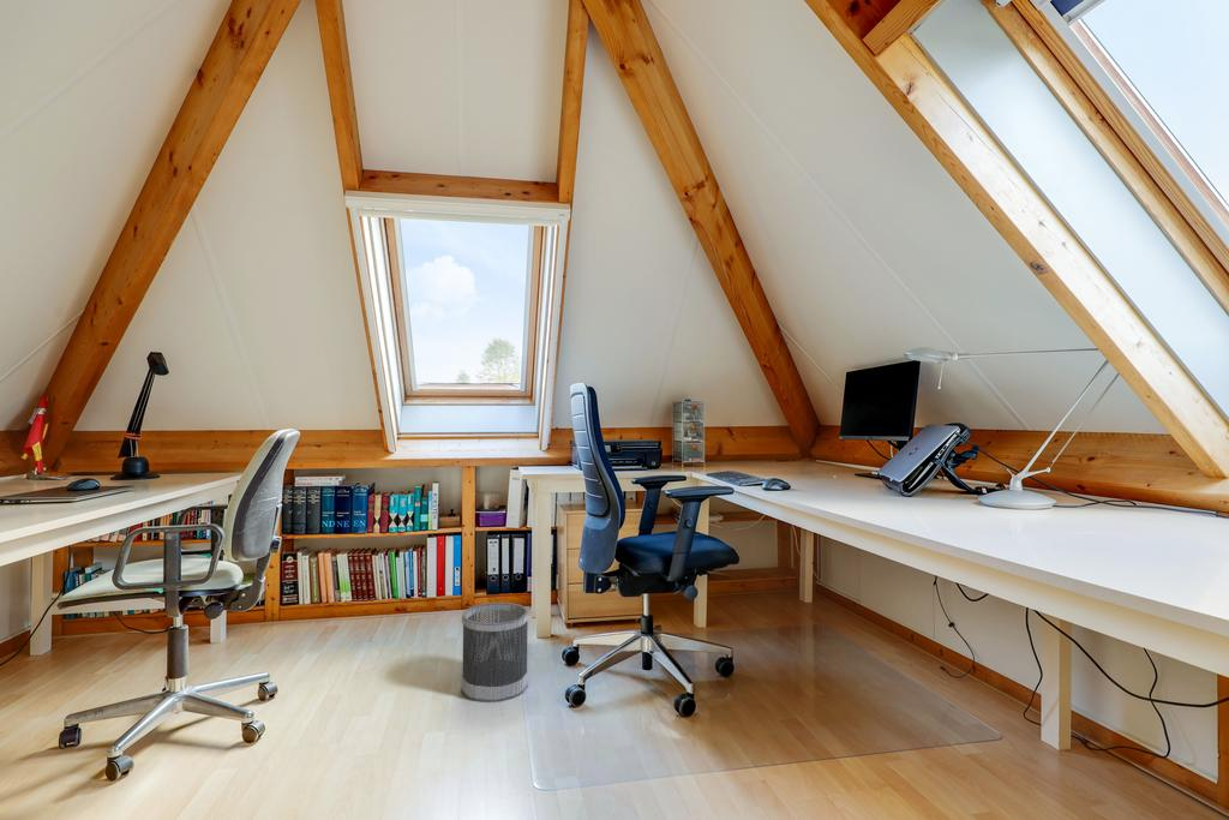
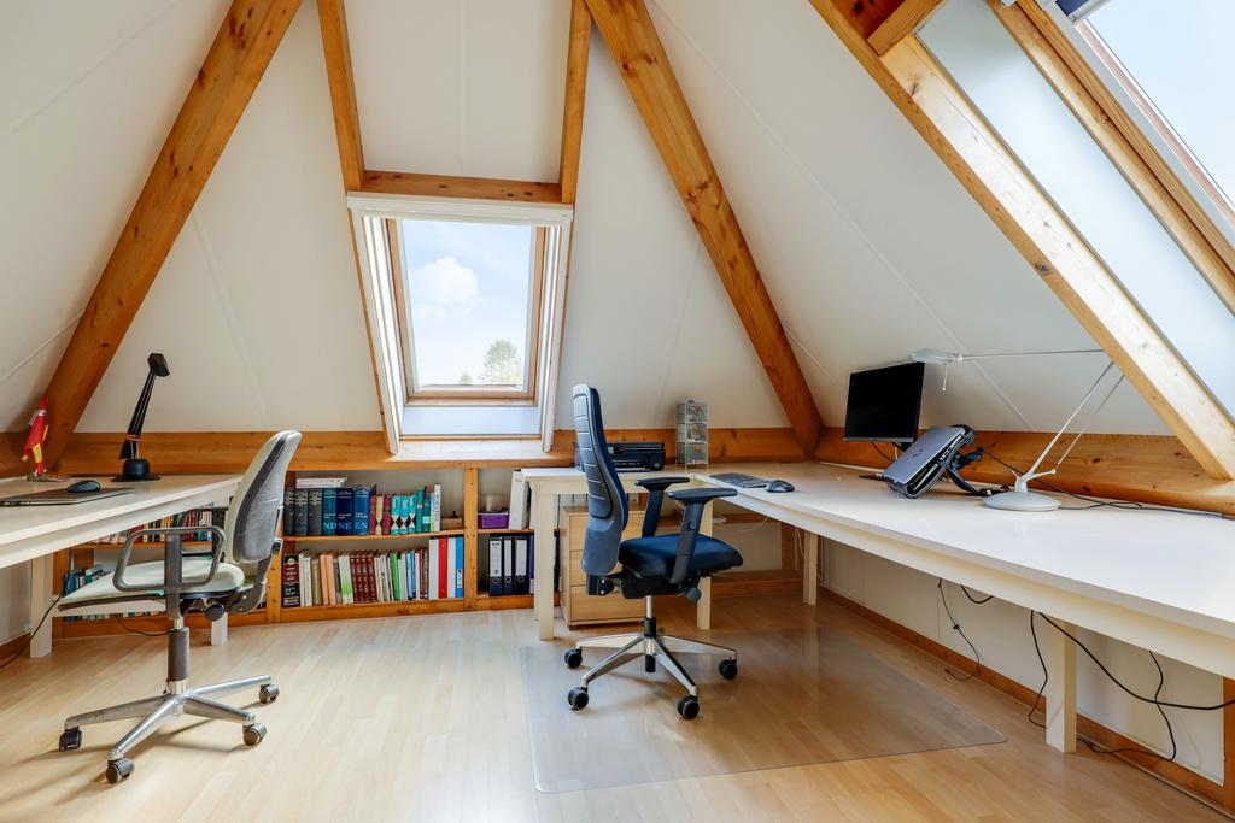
- wastebasket (494, 650)
